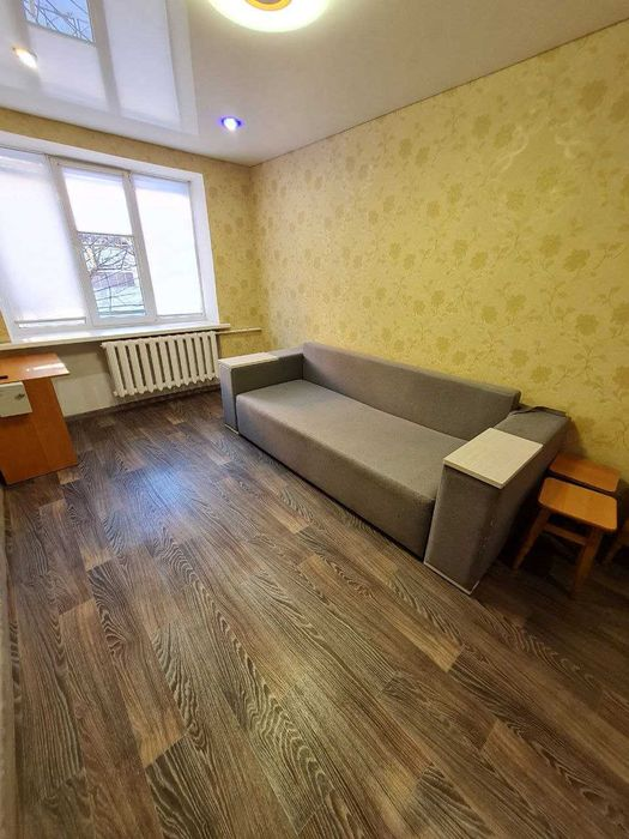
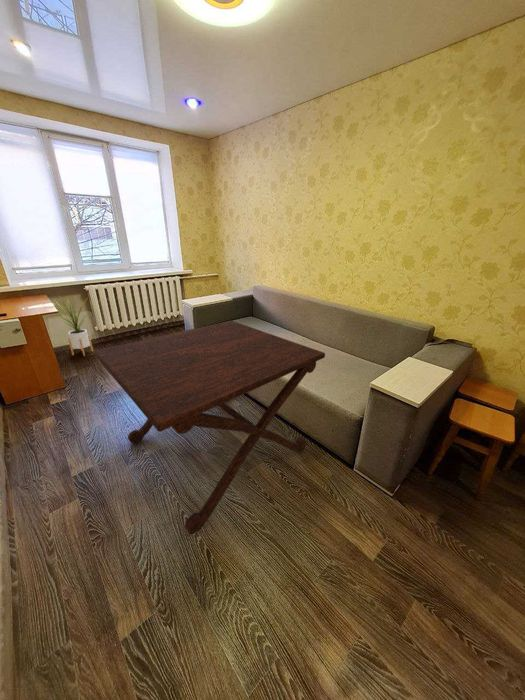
+ house plant (76, 324)
+ side table (213, 402)
